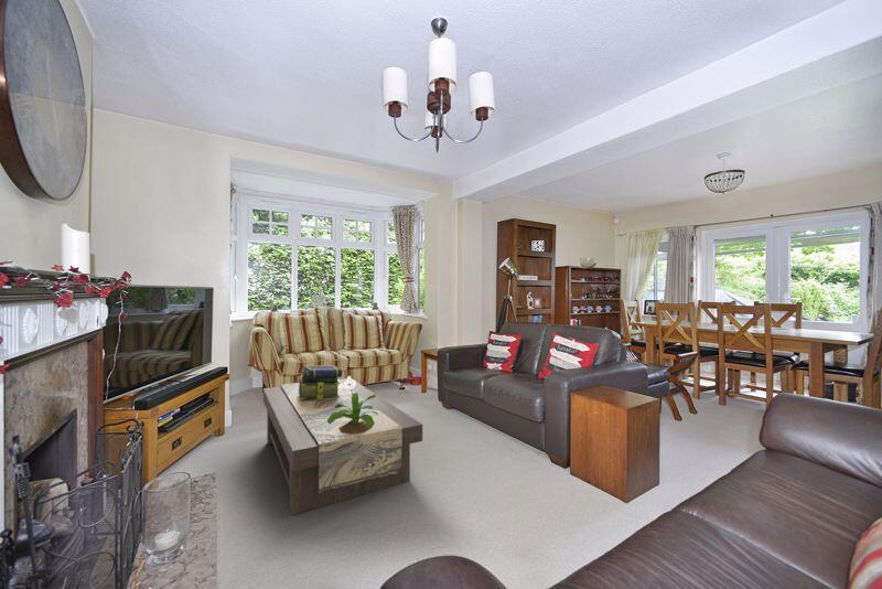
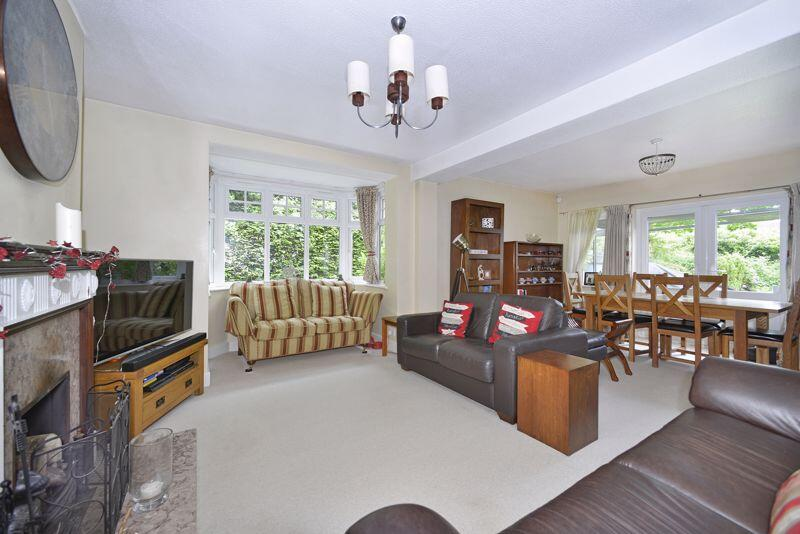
- potted flower (353, 400)
- coffee table (330, 429)
- stack of books (320, 379)
